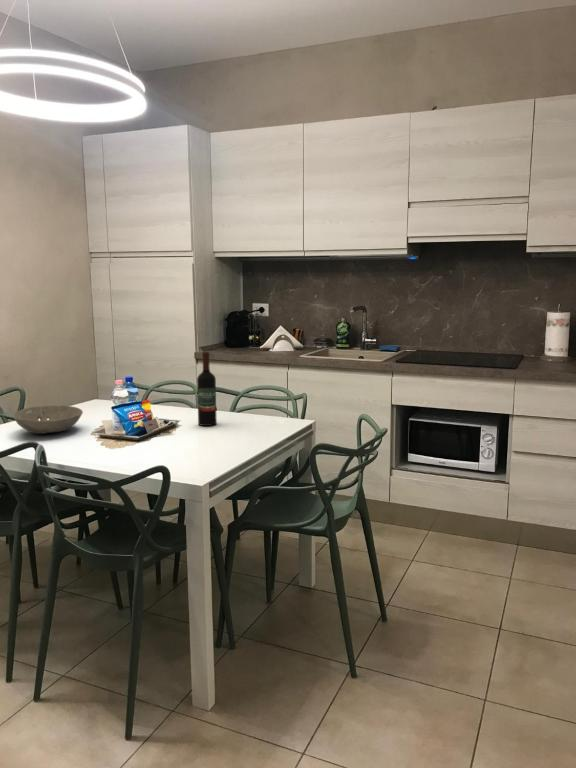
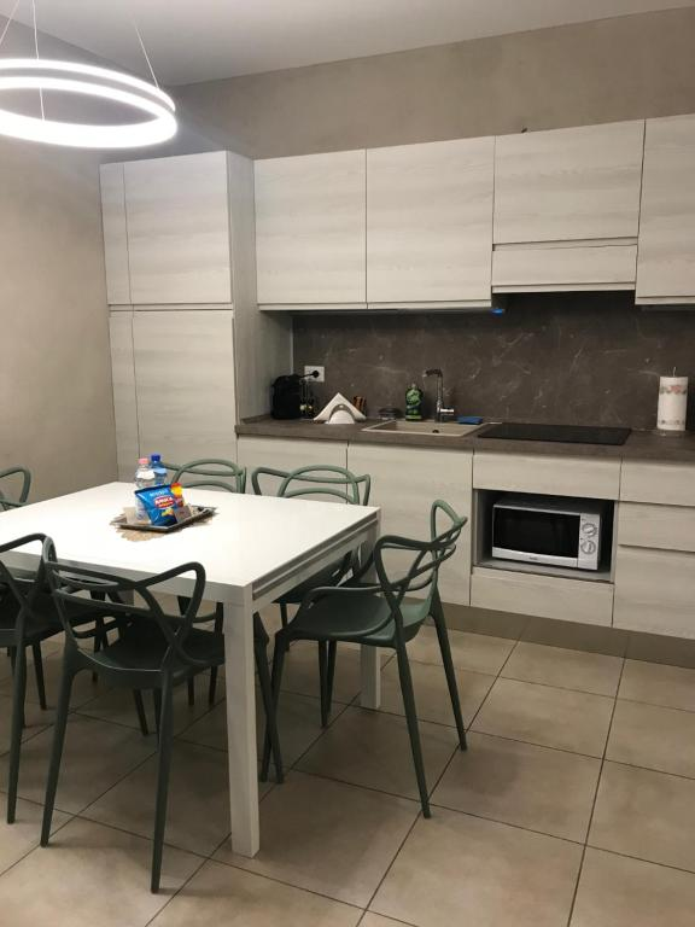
- wine bottle (206, 388)
- bowl (48, 421)
